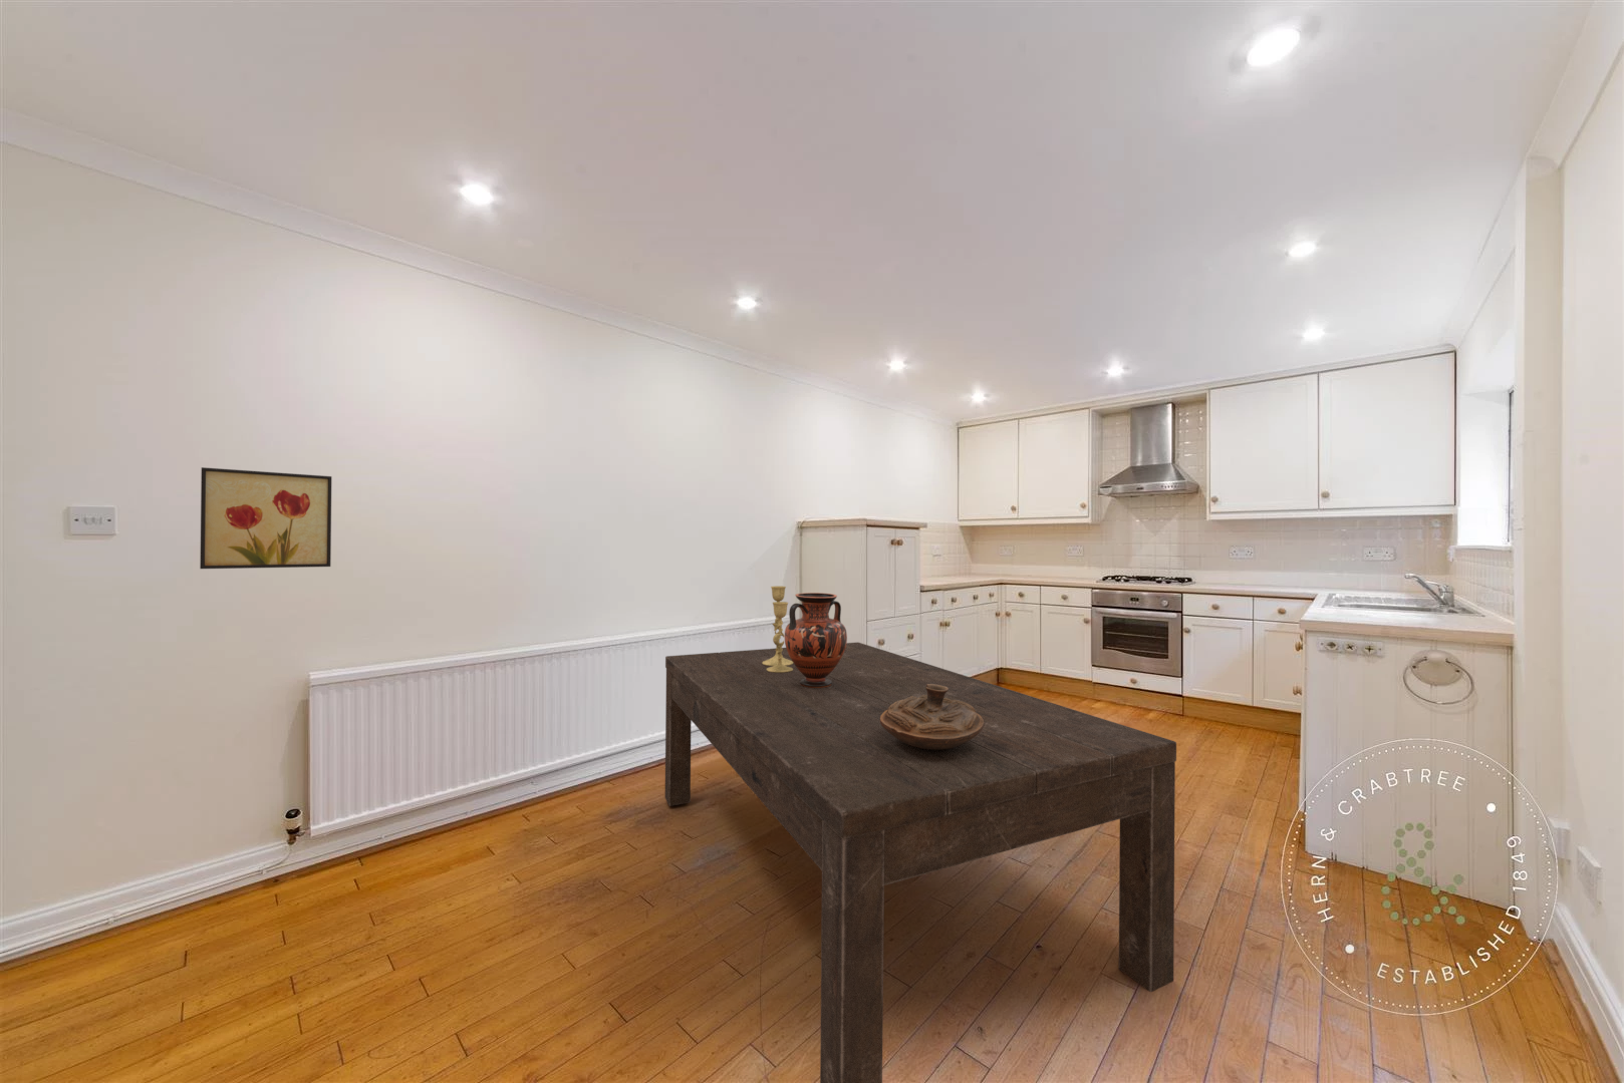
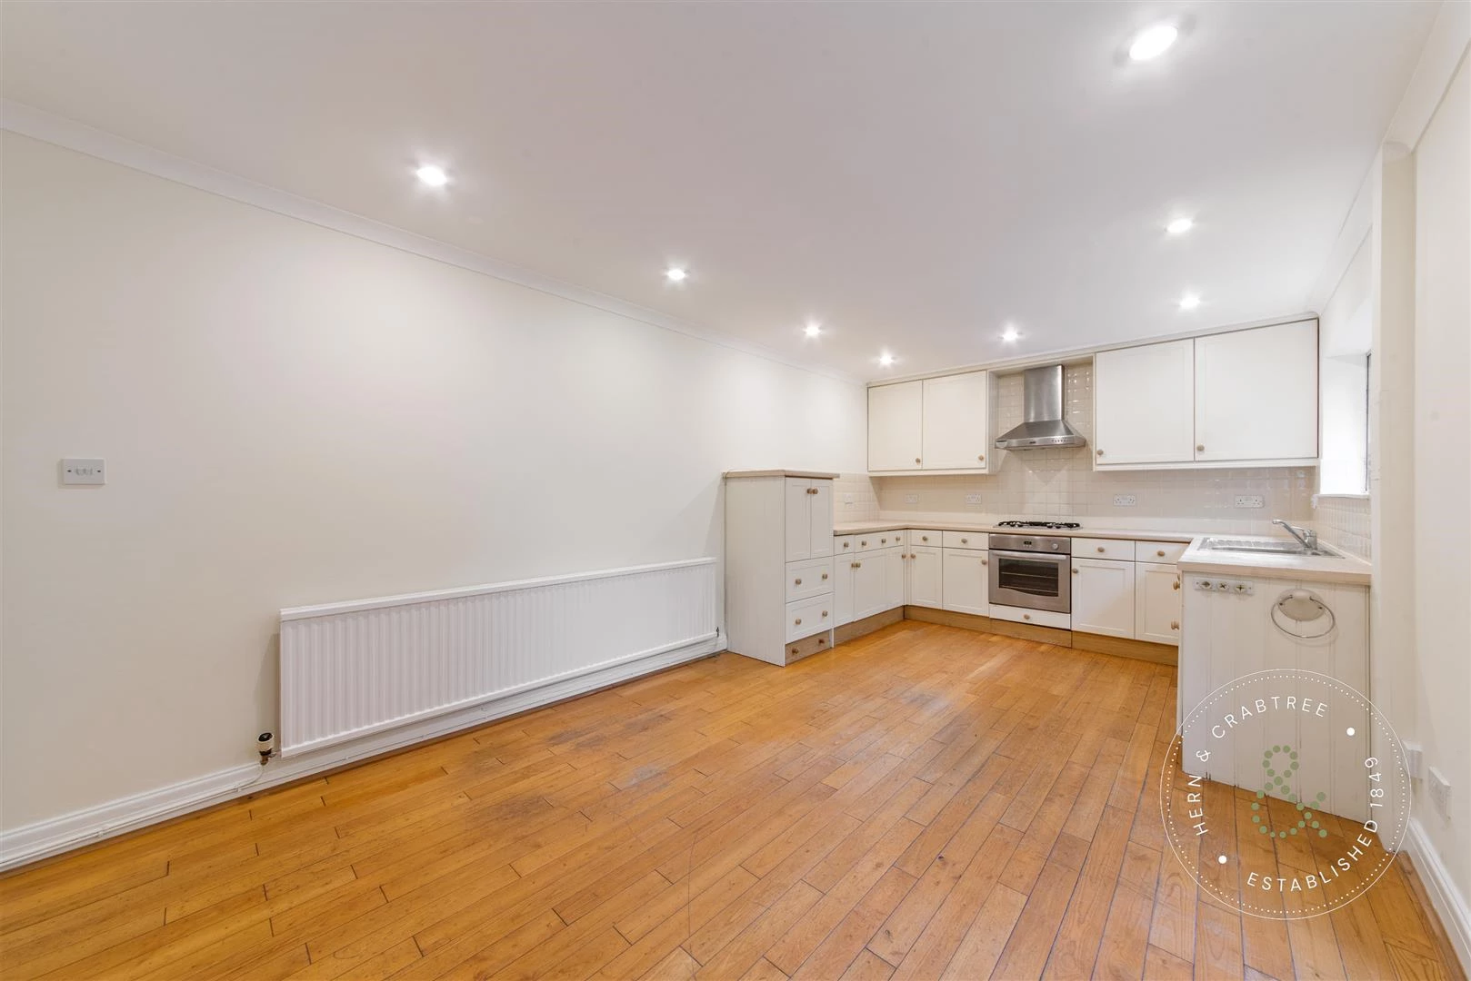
- vase (815, 638)
- dining table (854, 777)
- decorative bowl (930, 713)
- wall art (268, 520)
- candlestick (779, 626)
